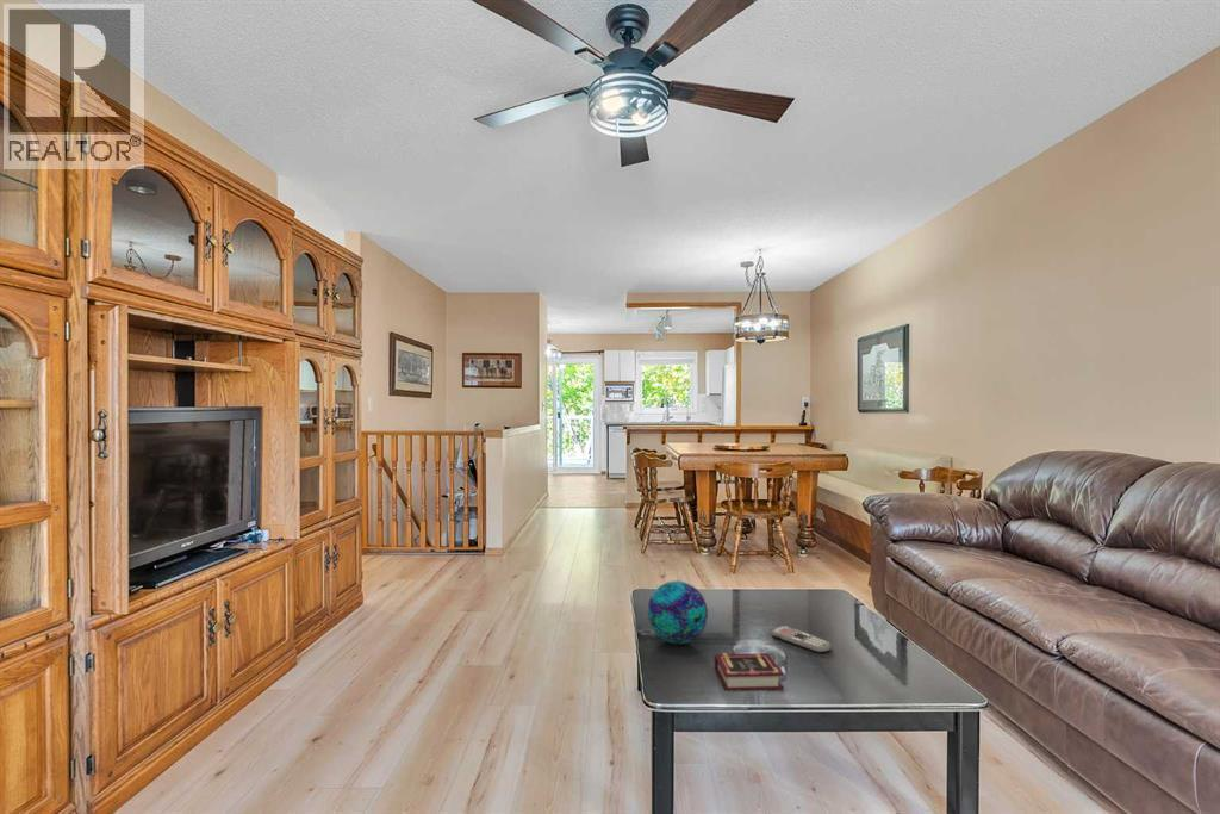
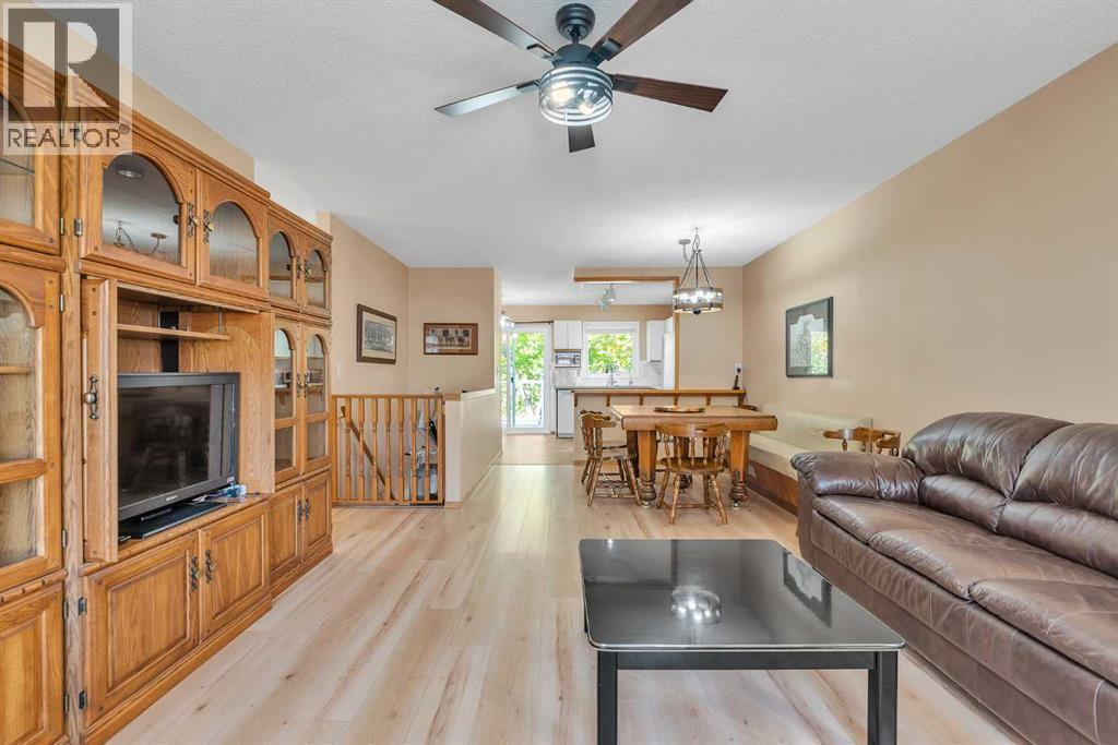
- decorative ball (677, 611)
- remote control (801, 639)
- book (747, 670)
